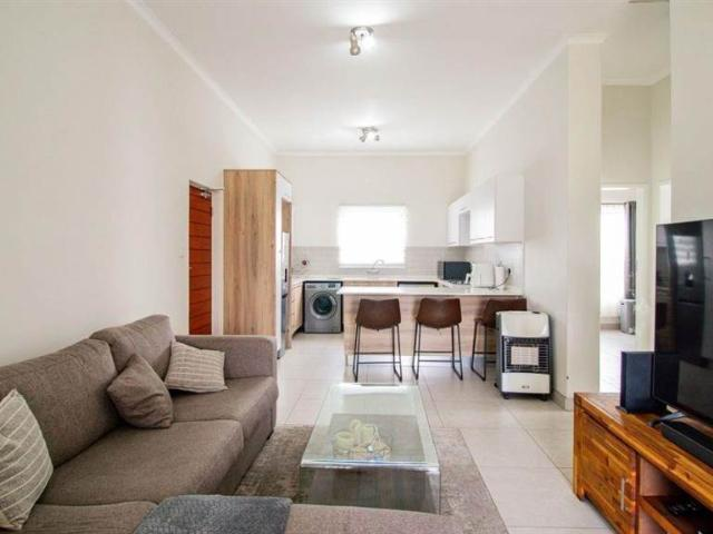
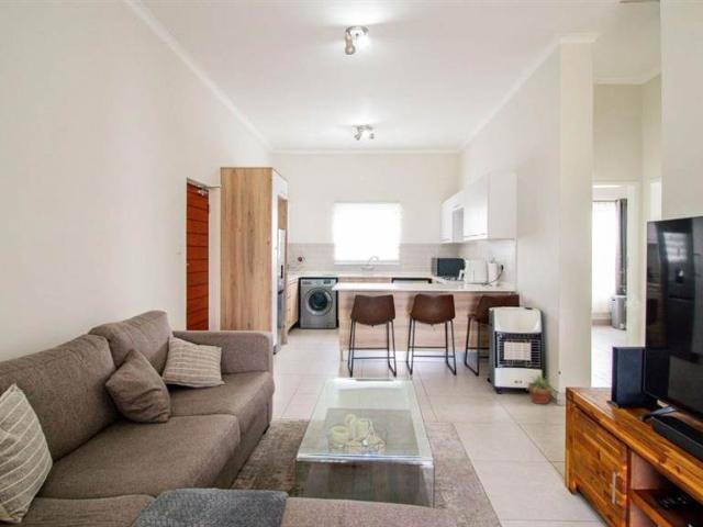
+ potted plant (539, 386)
